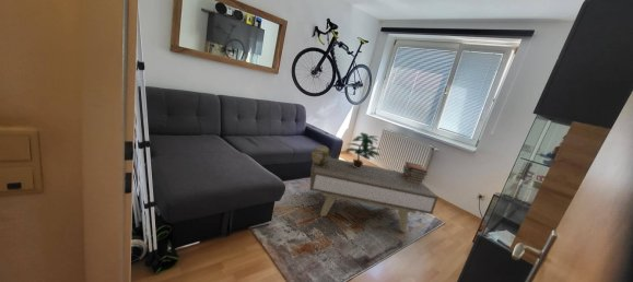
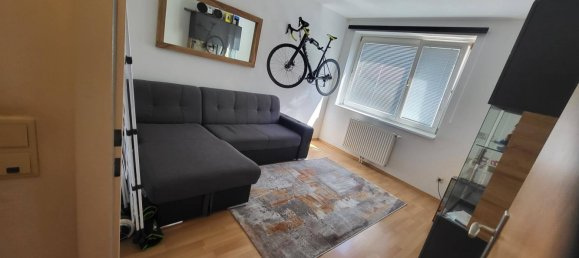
- potted plant (363, 151)
- book stack (413, 172)
- decorative sphere (324, 155)
- coffee table (364, 192)
